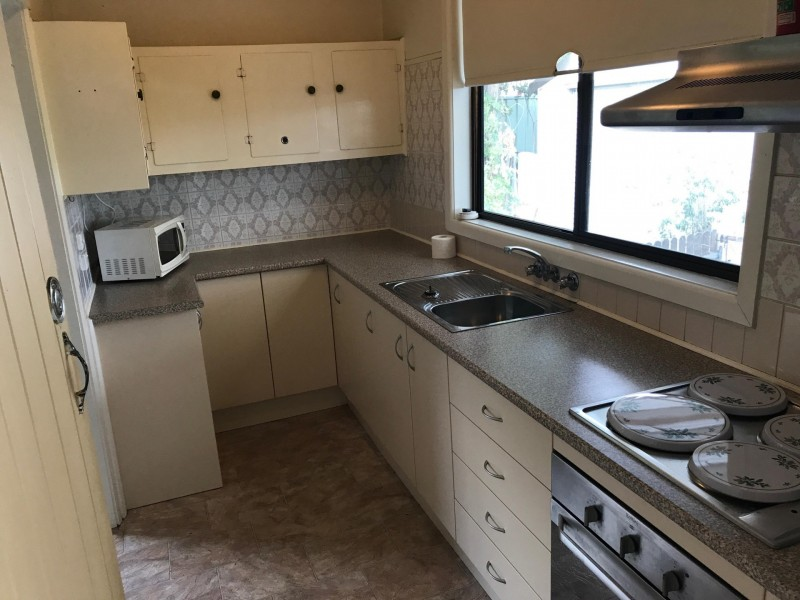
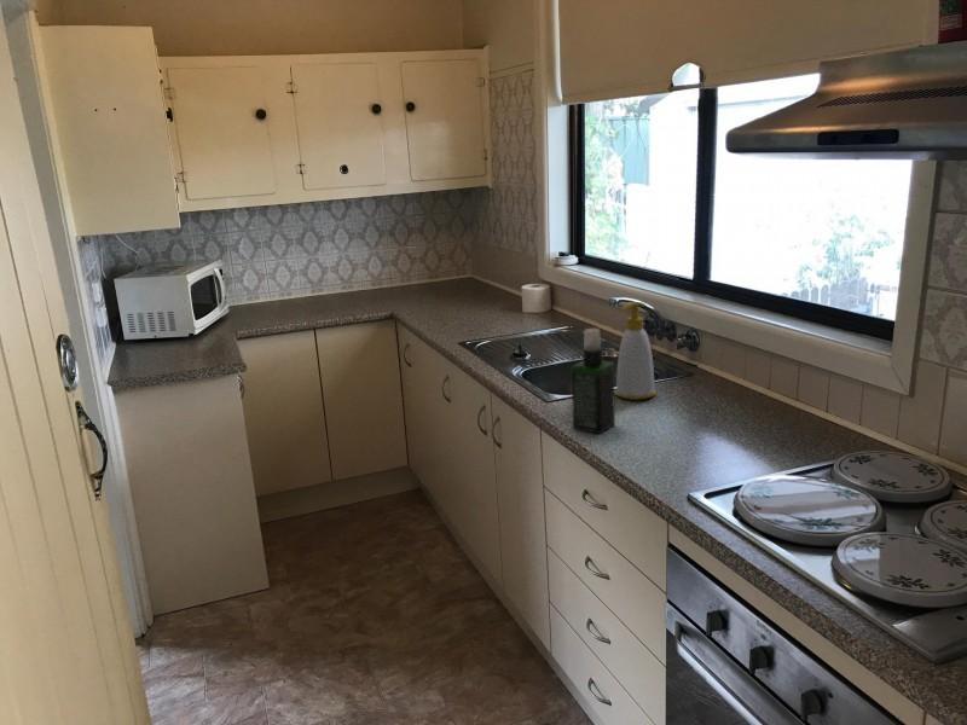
+ spray bottle (592, 378)
+ soap bottle (635, 348)
